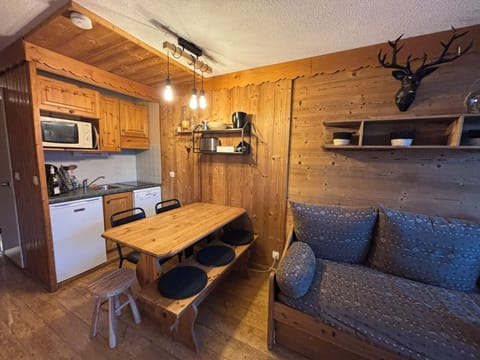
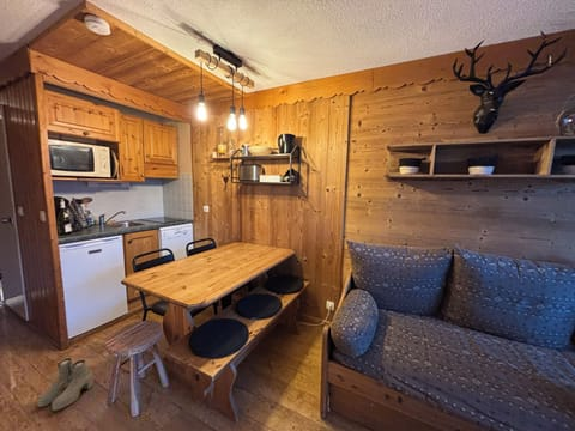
+ boots (66, 381)
